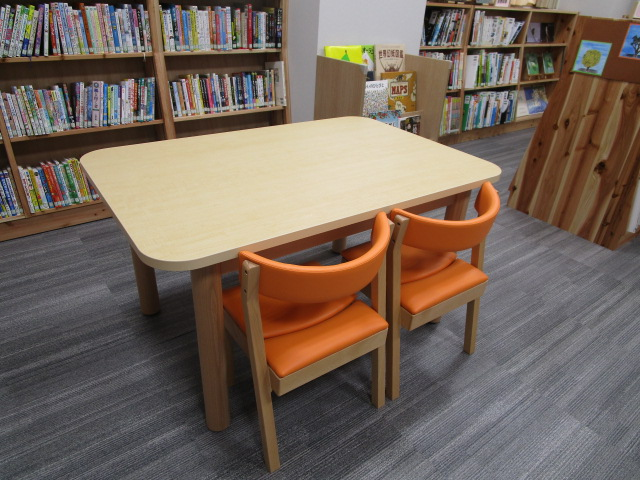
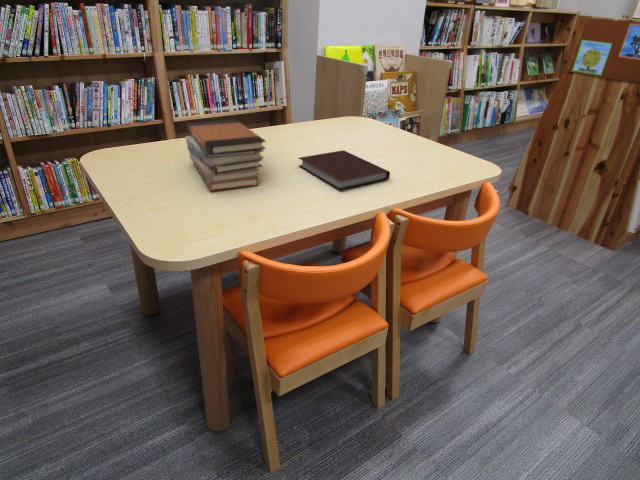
+ book stack (224, 152)
+ notebook (342, 168)
